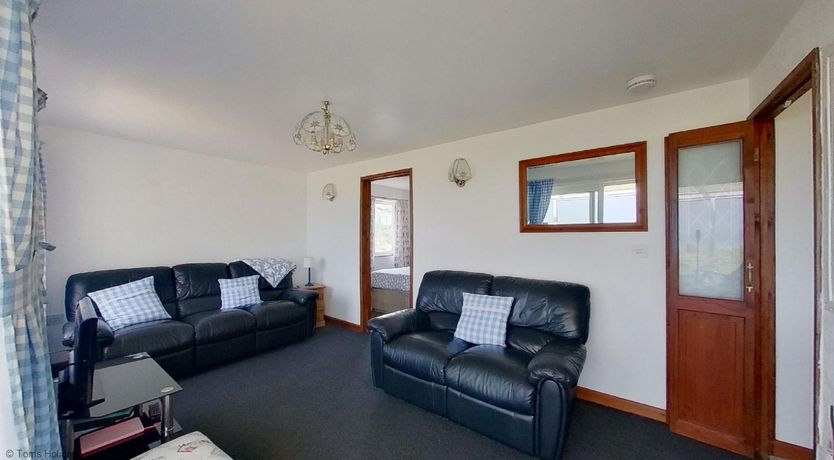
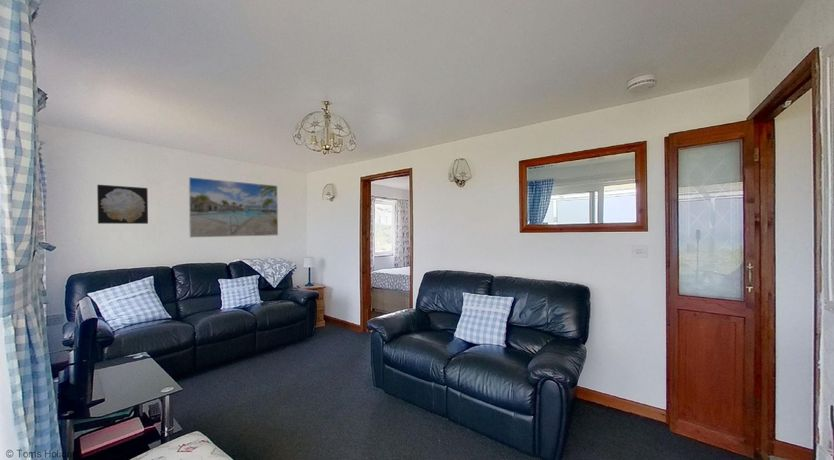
+ wall art (123, 205)
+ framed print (237, 209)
